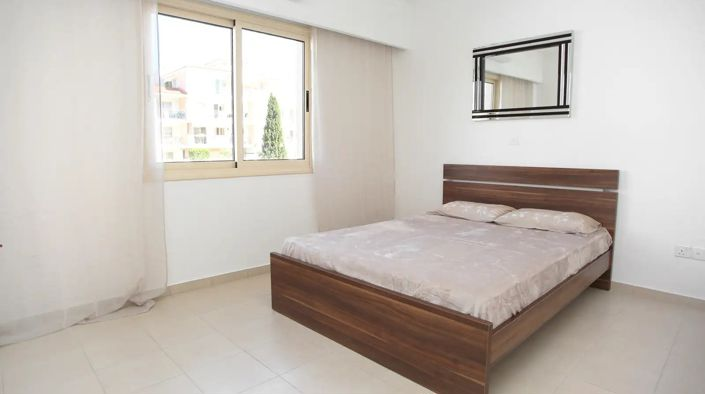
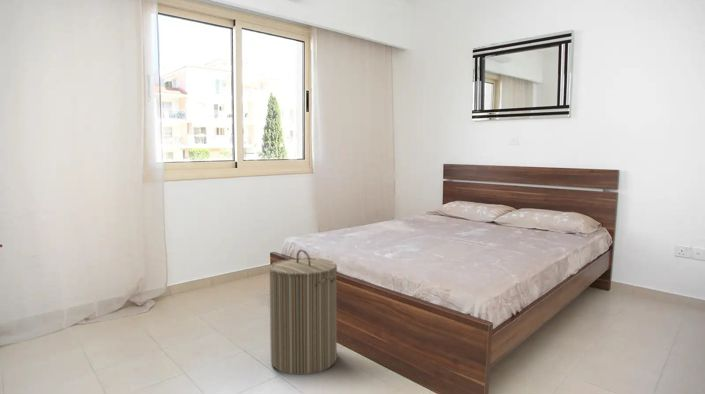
+ laundry hamper (303, 305)
